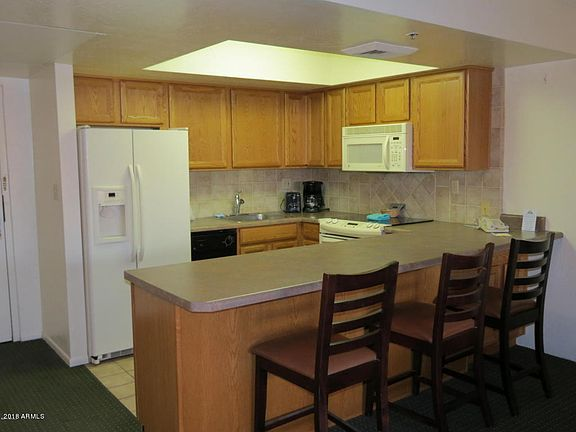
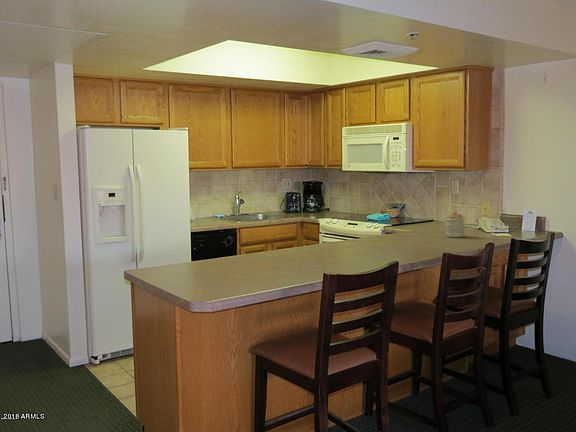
+ jar (454, 223)
